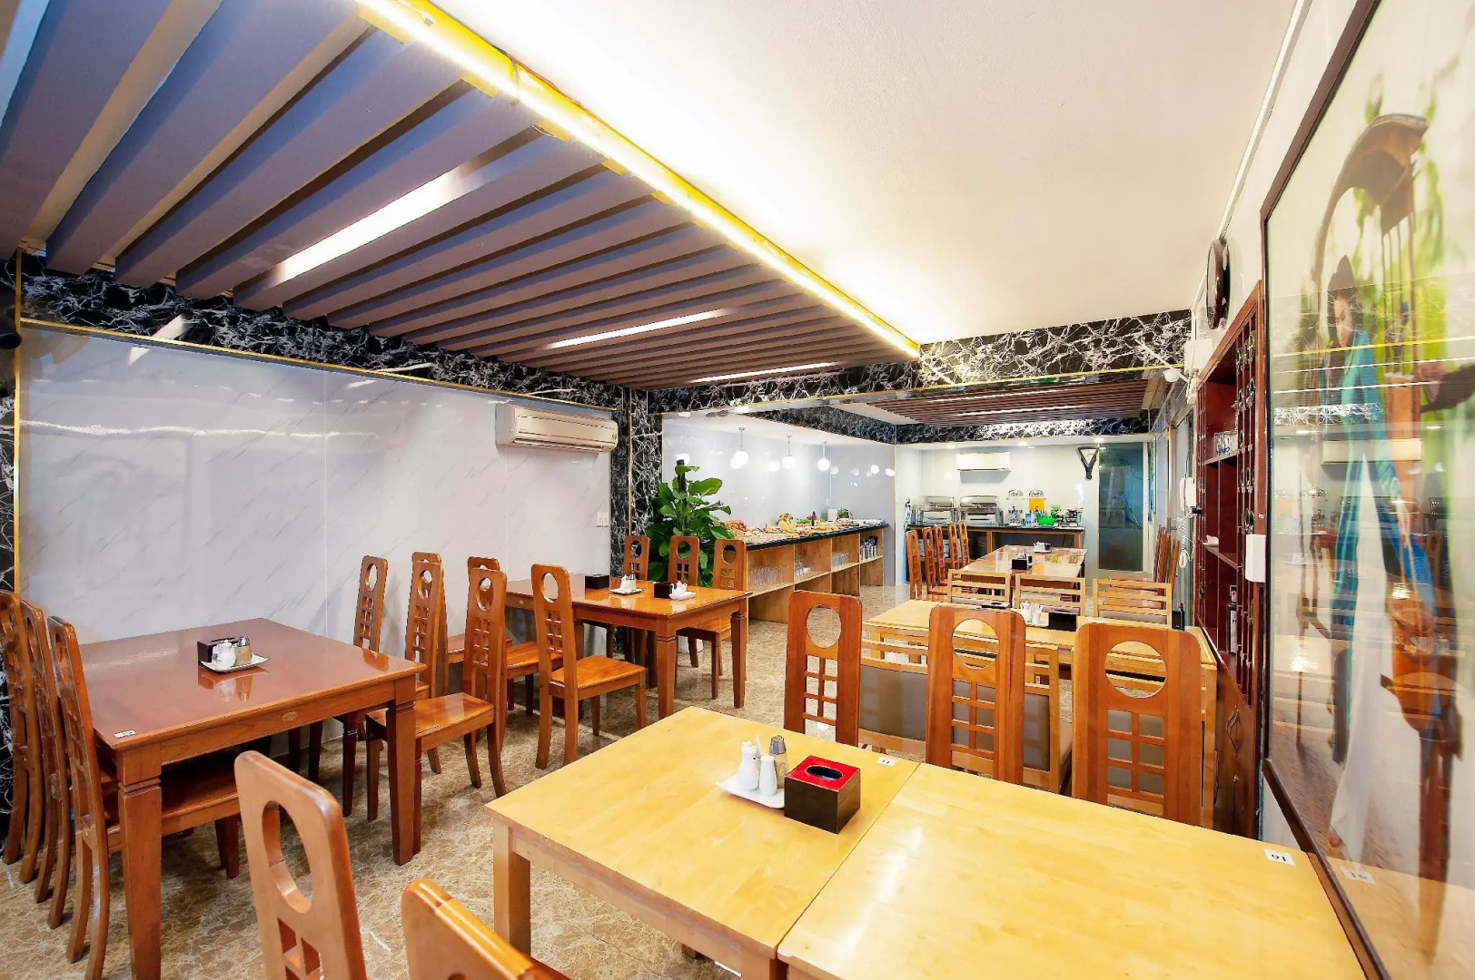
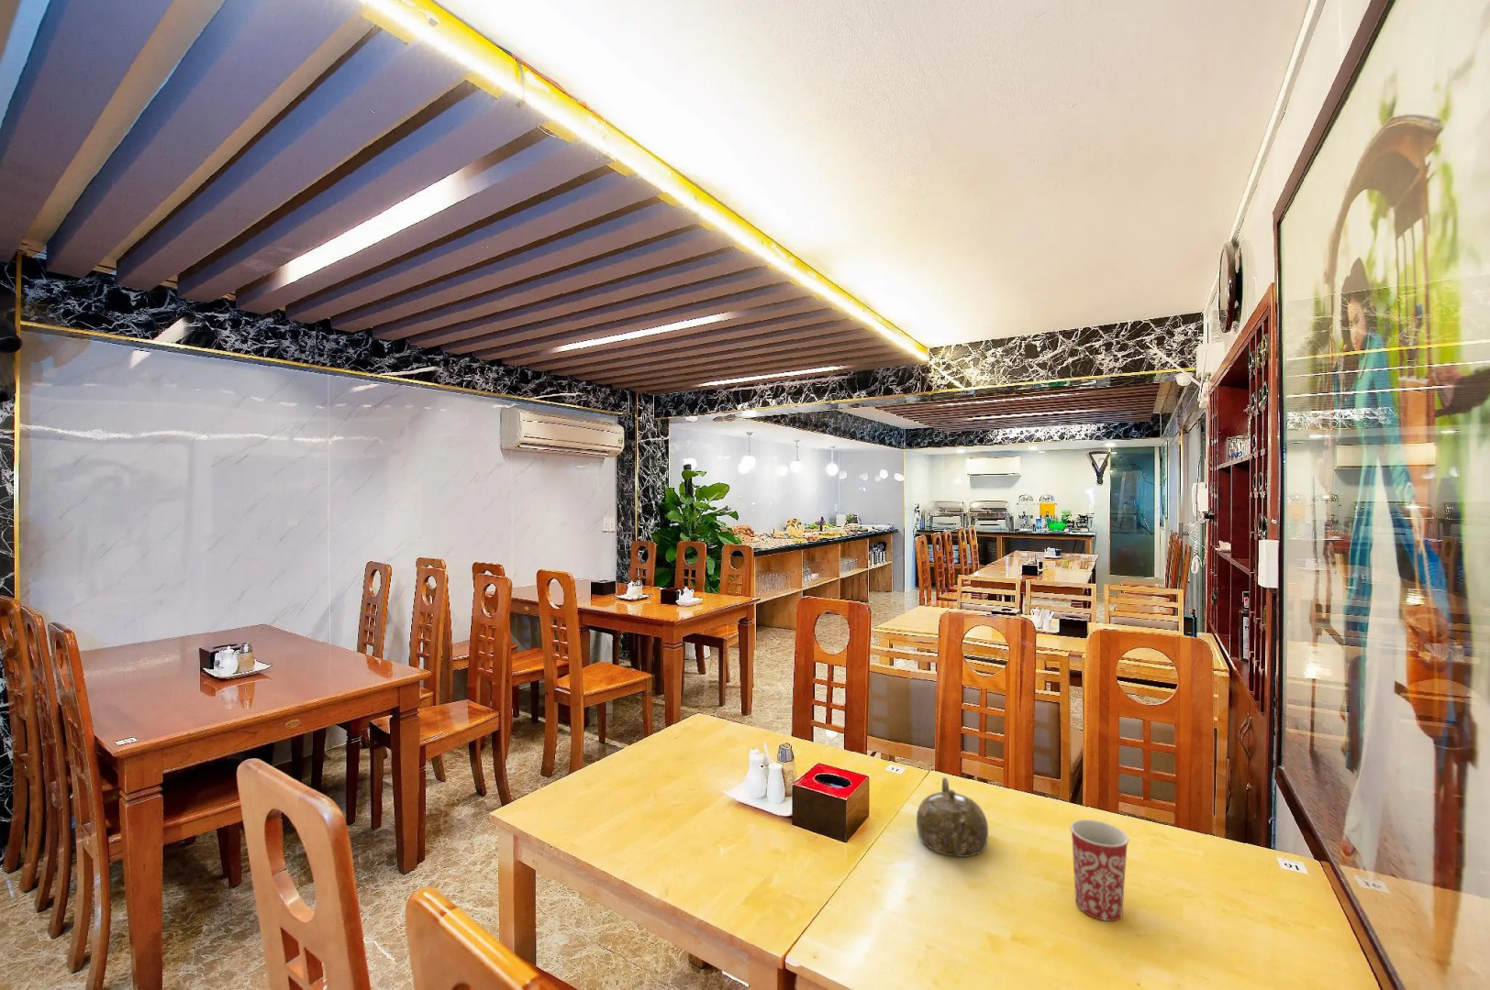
+ mug (1096, 864)
+ teapot (953, 818)
